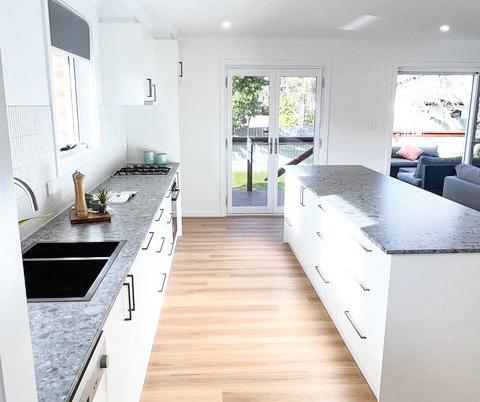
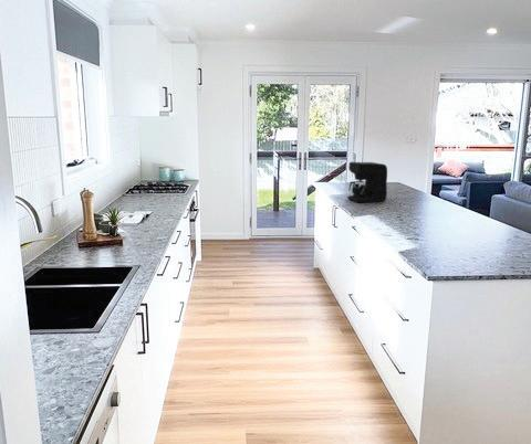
+ coffee maker (365, 181)
